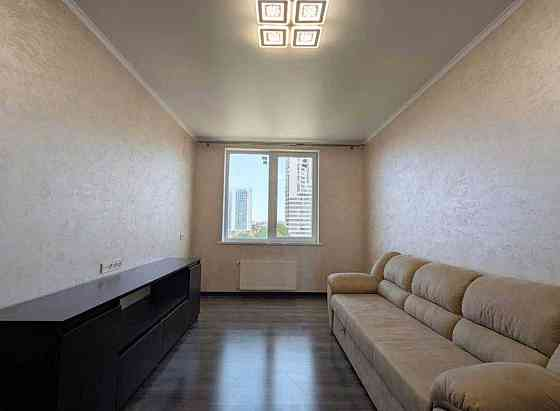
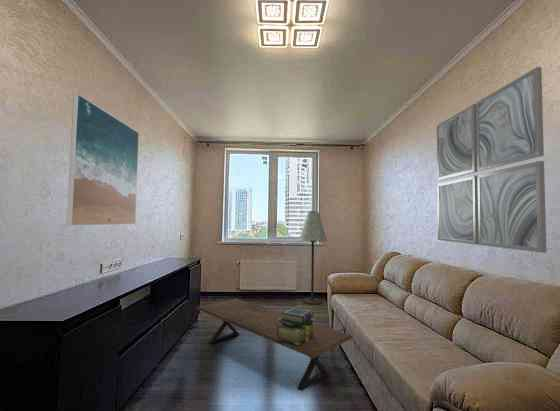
+ coffee table (264, 337)
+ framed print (109, 170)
+ wall art (477, 171)
+ floor lamp (312, 256)
+ stack of books (296, 323)
